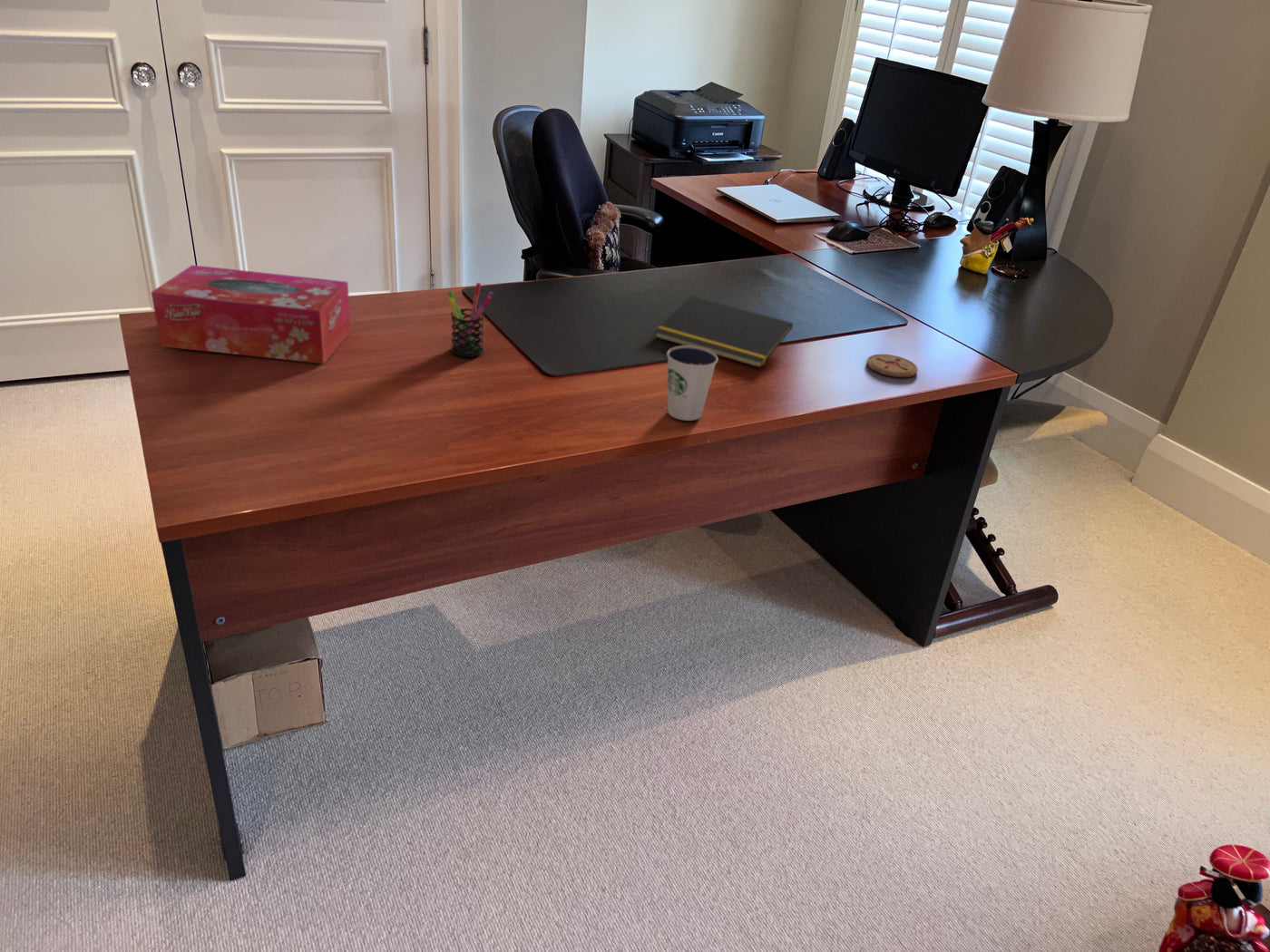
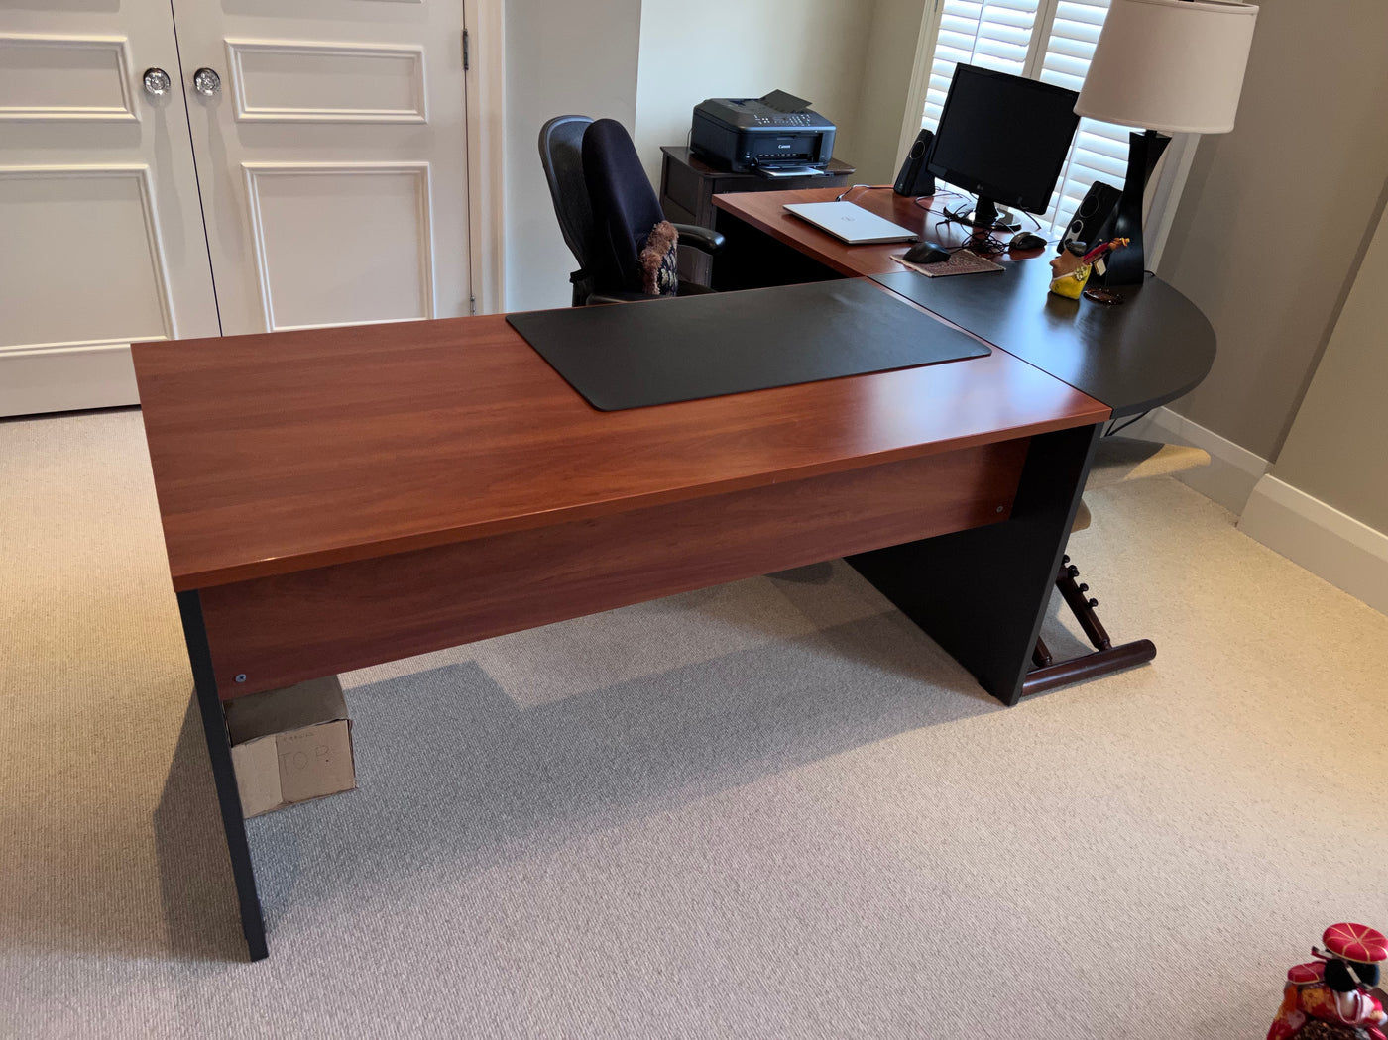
- pen holder (465, 317)
- notepad (724, 329)
- tissue box (256, 313)
- coaster (892, 365)
- dixie cup (688, 384)
